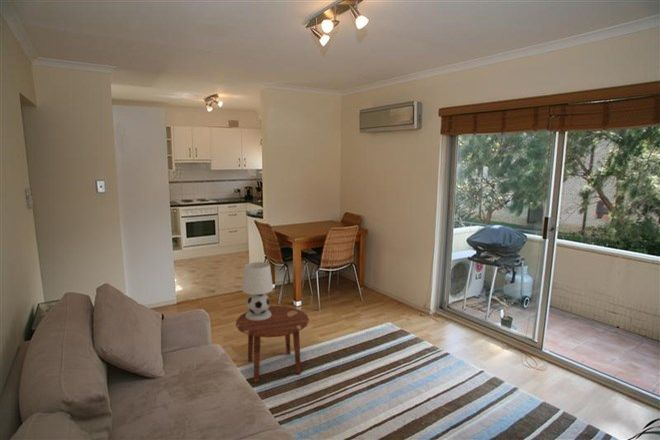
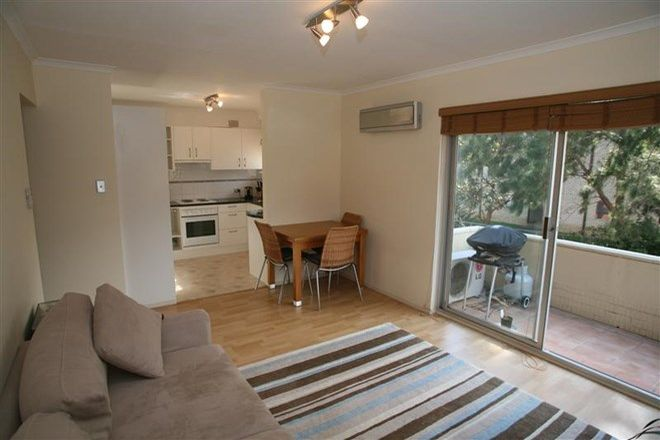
- table lamp (257, 290)
- side table (273, 336)
